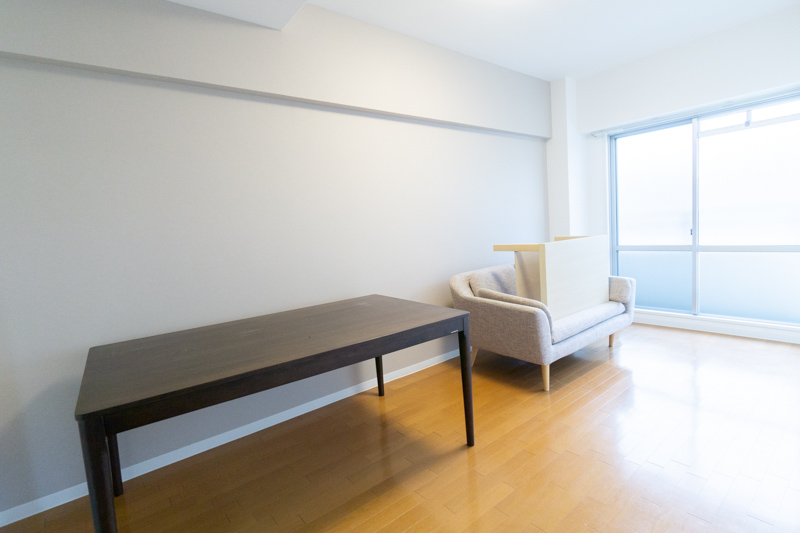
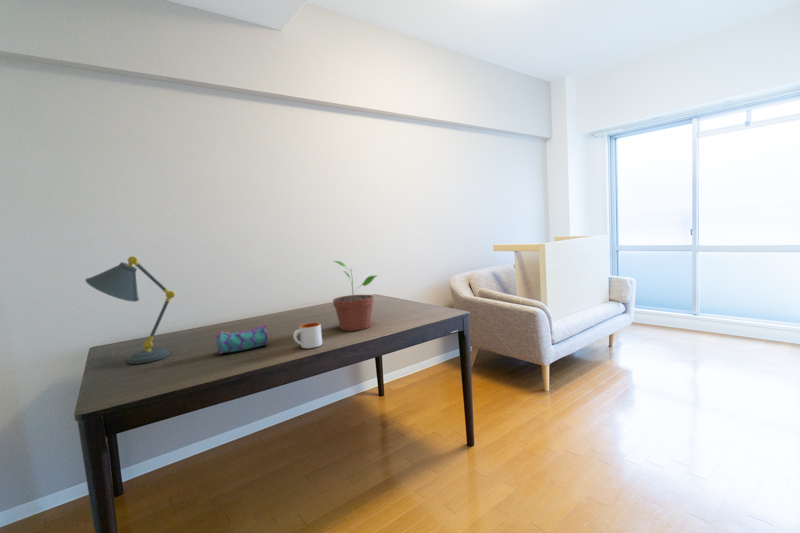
+ potted plant (352, 293)
+ desk lamp (135, 301)
+ pencil case (242, 338)
+ mug (307, 335)
